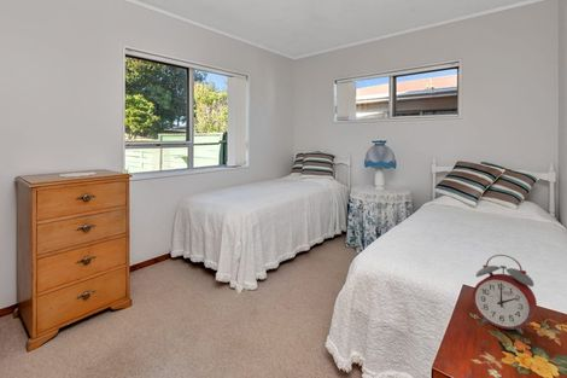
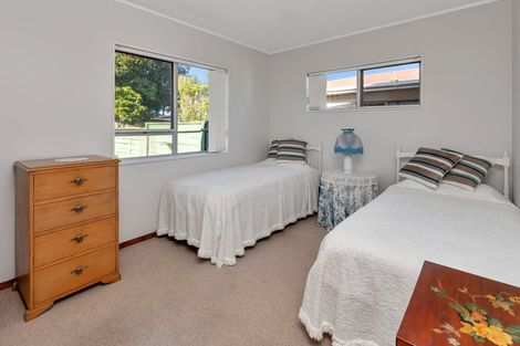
- alarm clock (503, 290)
